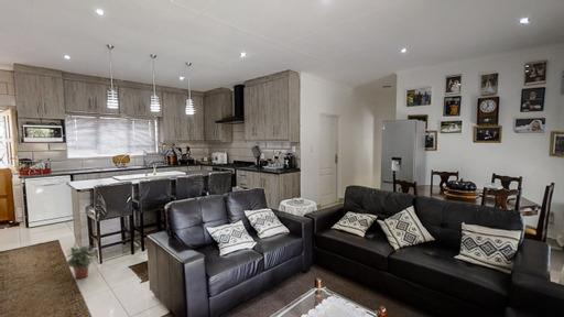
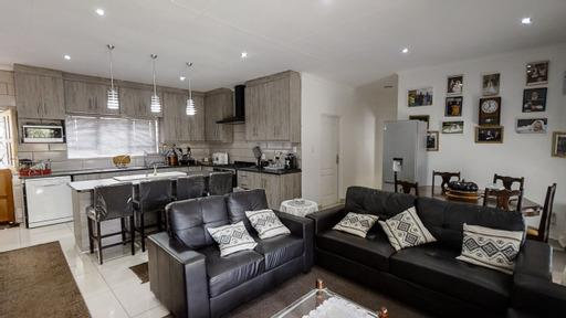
- potted plant (80, 261)
